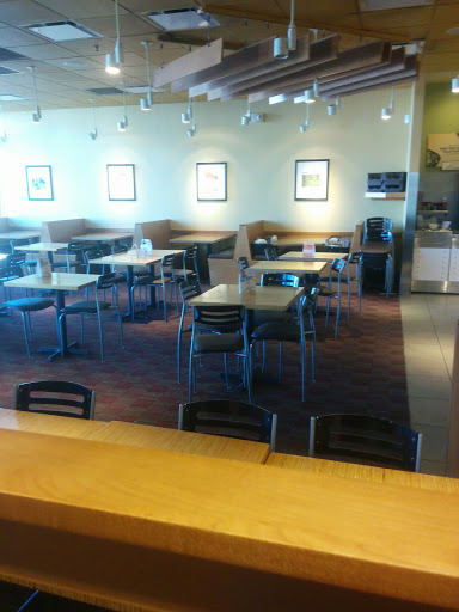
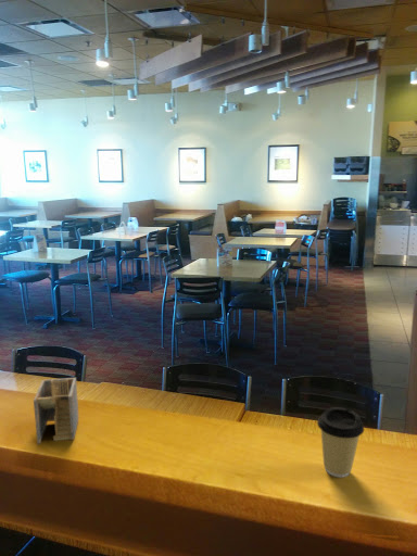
+ napkin holder (56, 402)
+ coffee cup (339, 443)
